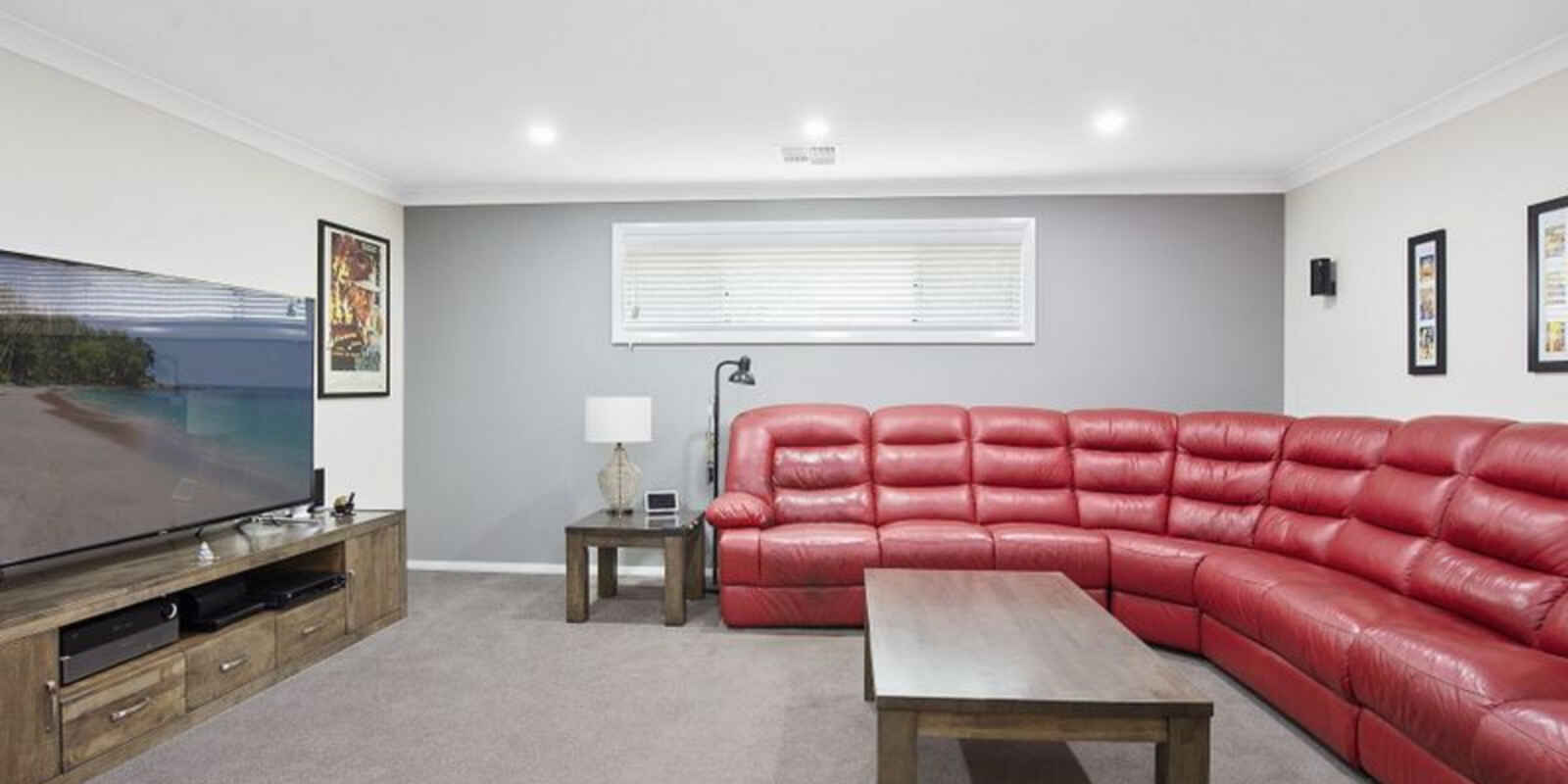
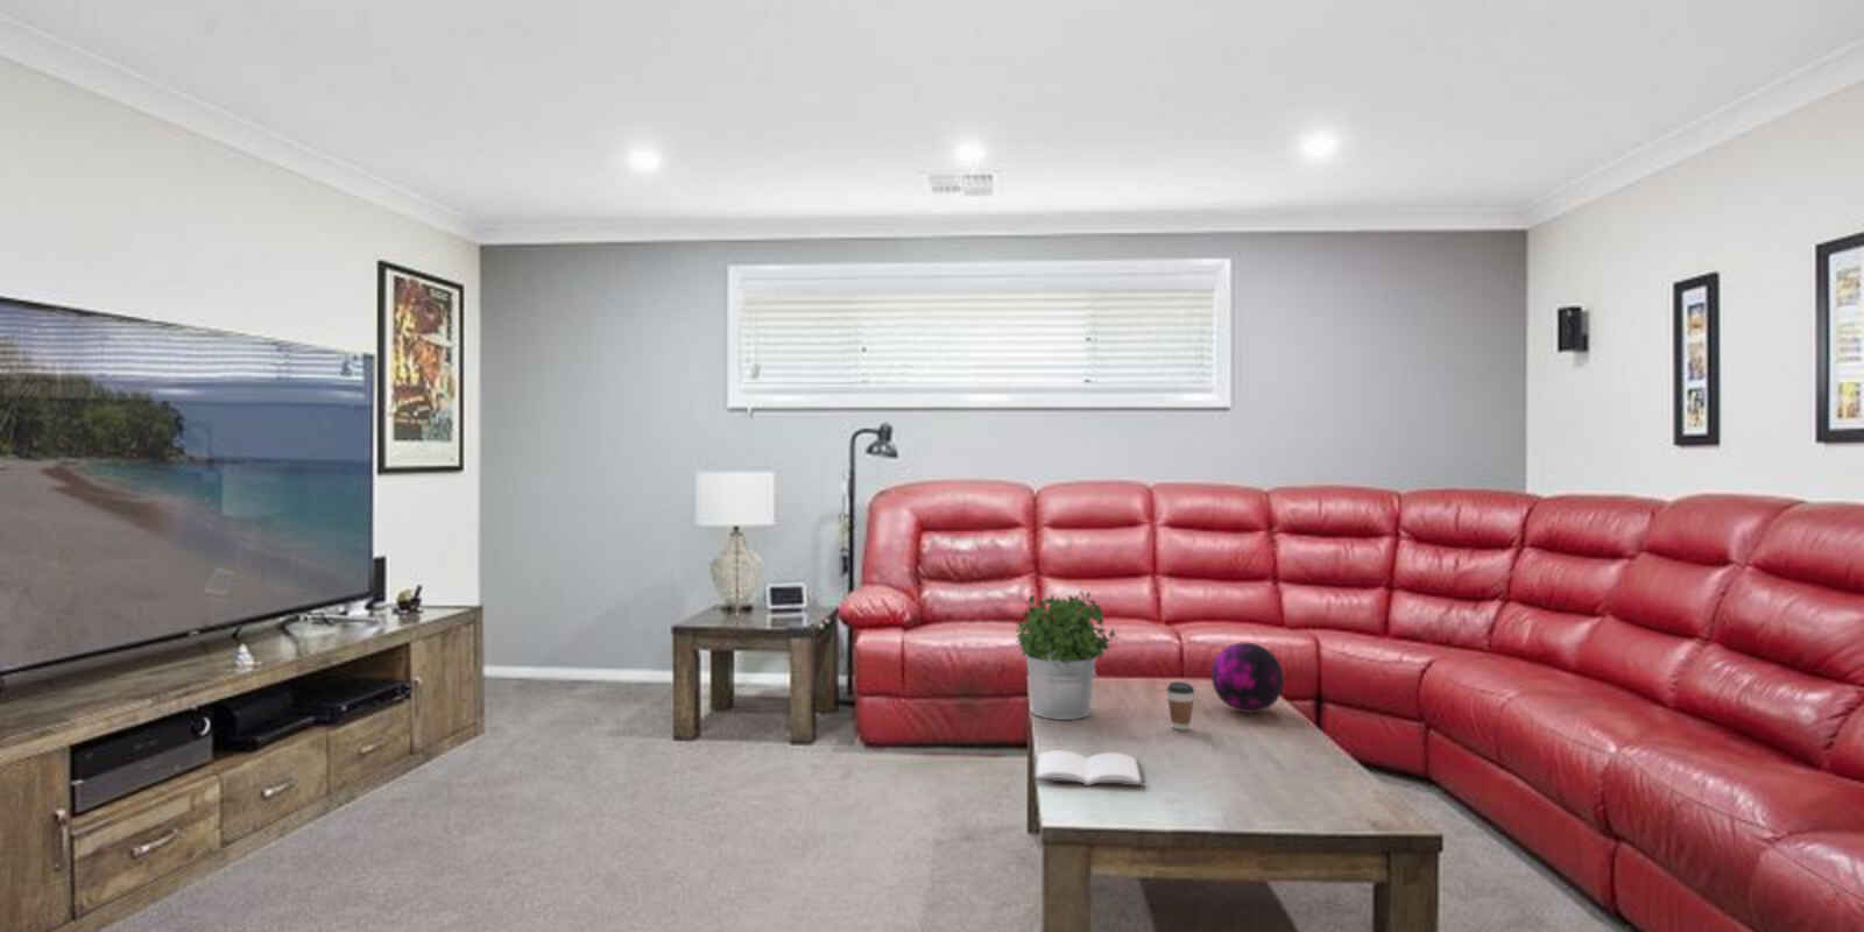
+ book (1087, 768)
+ potted plant (1066, 651)
+ coffee cup (1180, 706)
+ decorative orb (1247, 676)
